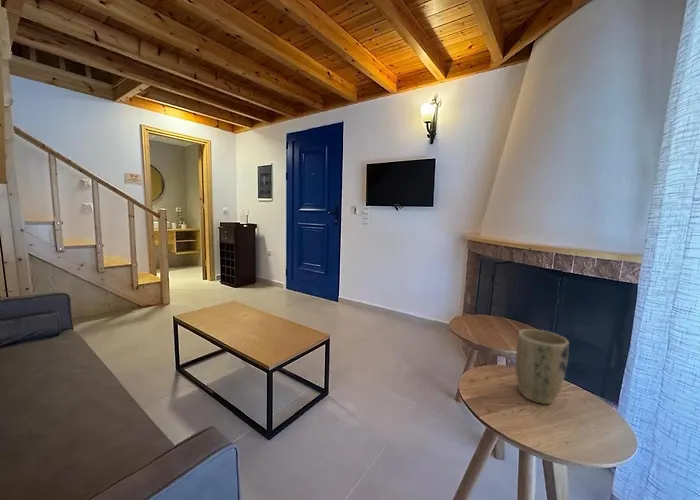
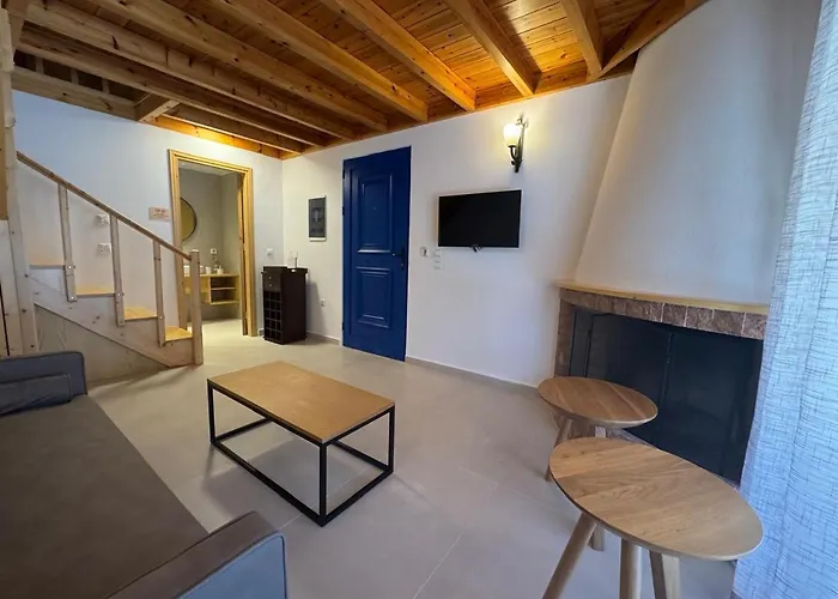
- plant pot (539, 366)
